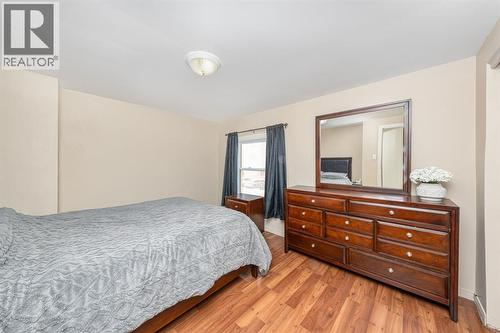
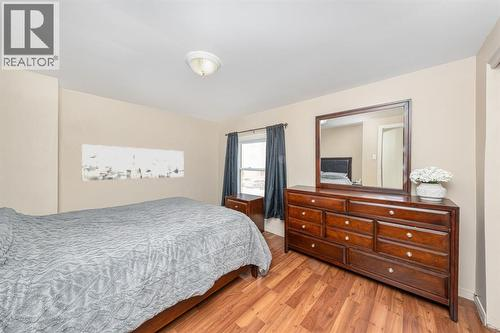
+ wall art (141, 163)
